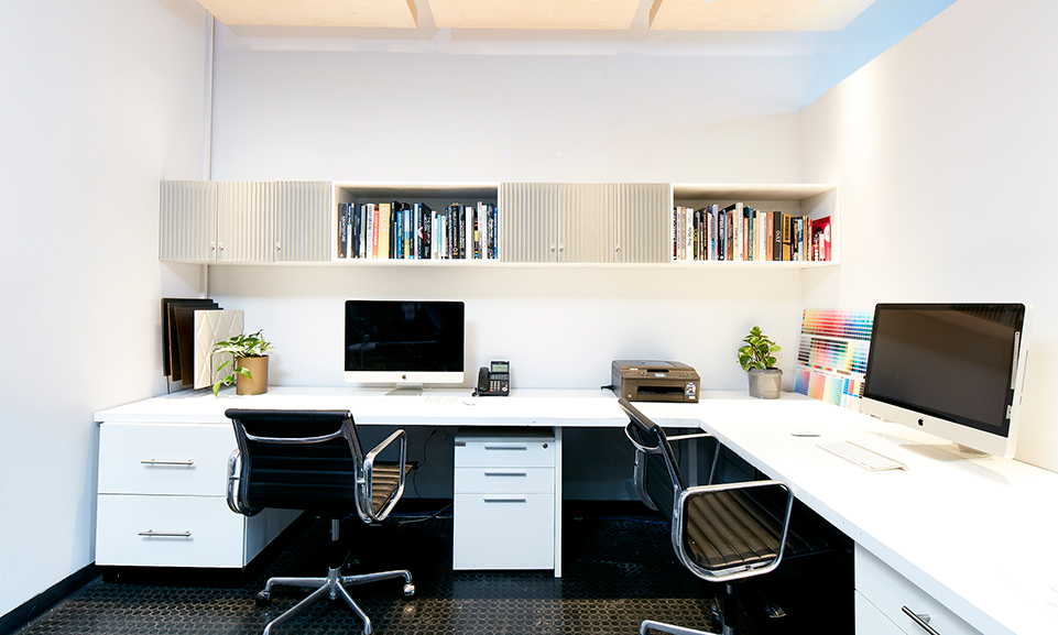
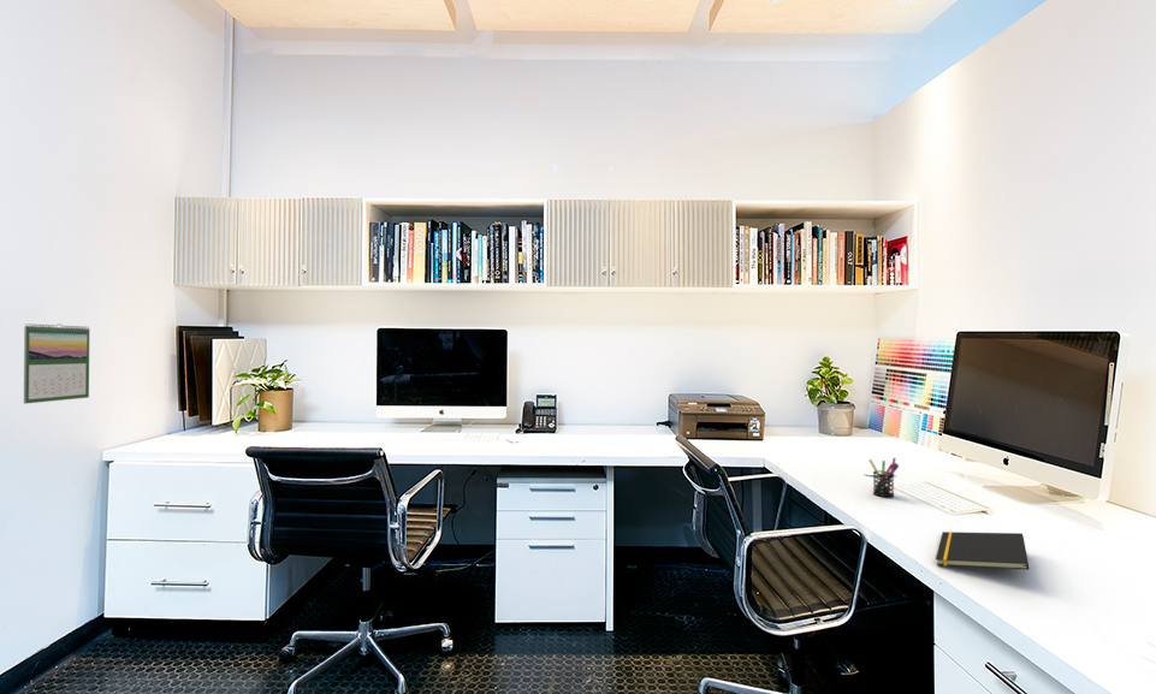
+ notepad (980, 548)
+ calendar (58, 362)
+ pen holder (884, 475)
